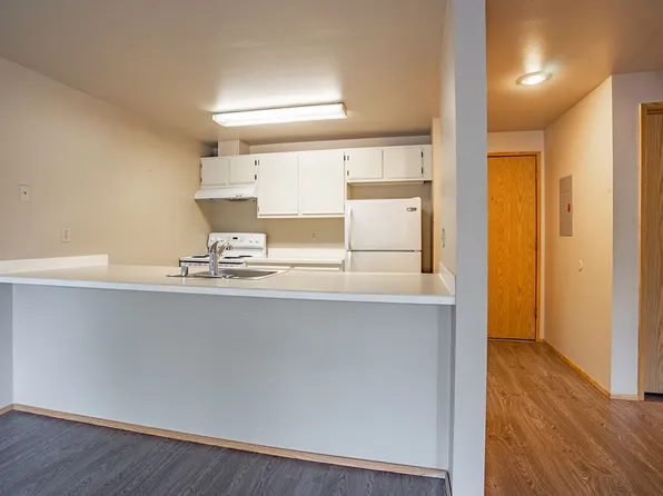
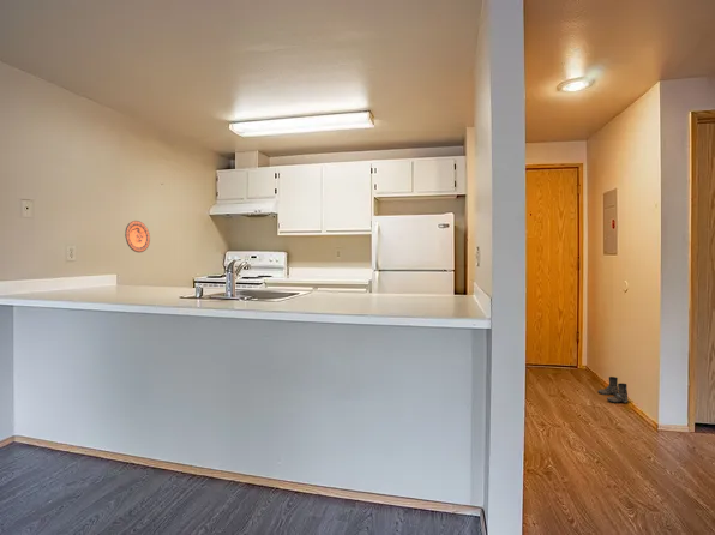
+ boots (612, 389)
+ decorative plate (137, 236)
